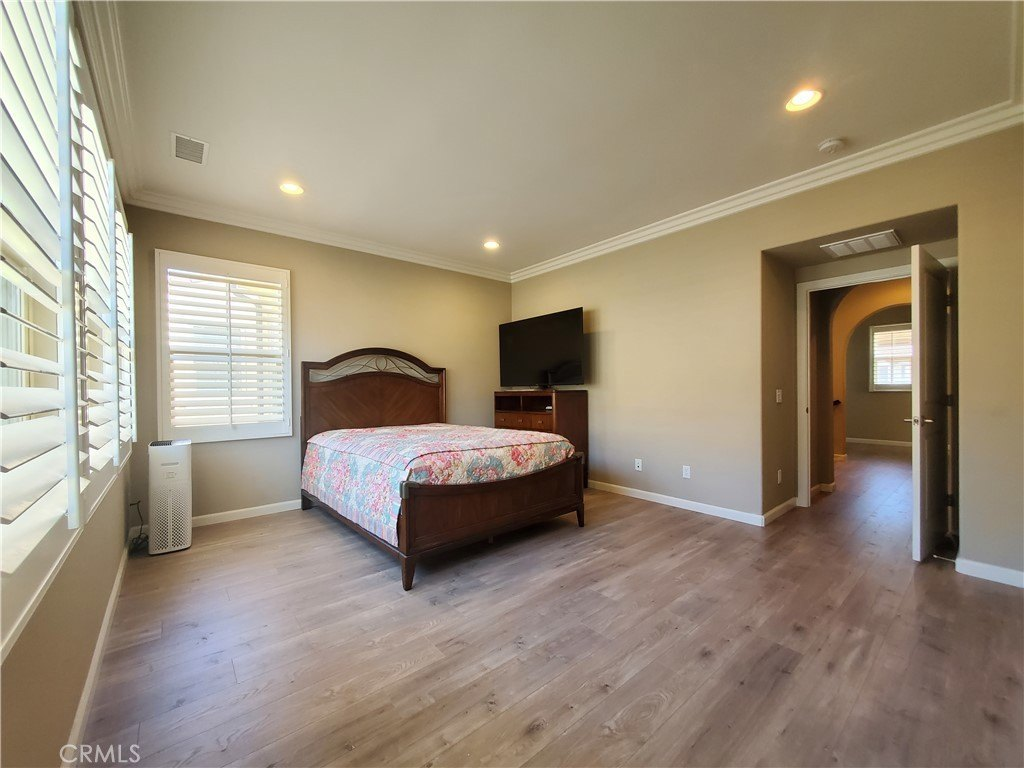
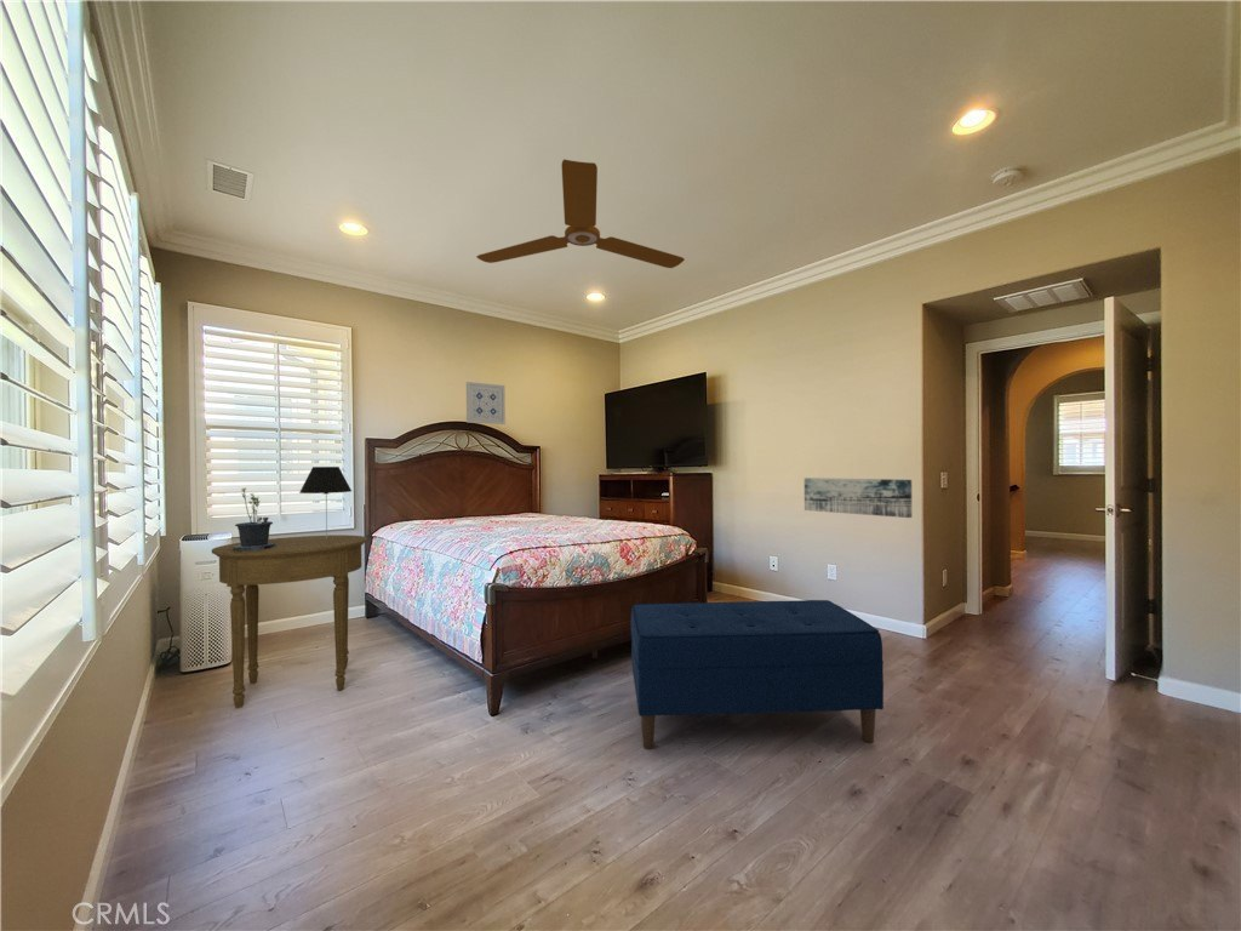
+ side table (286, 582)
+ wall art (486, 402)
+ bench (745, 668)
+ table lamp (326, 502)
+ ceiling fan (581, 196)
+ potted plant (253, 516)
+ wall art (853, 496)
